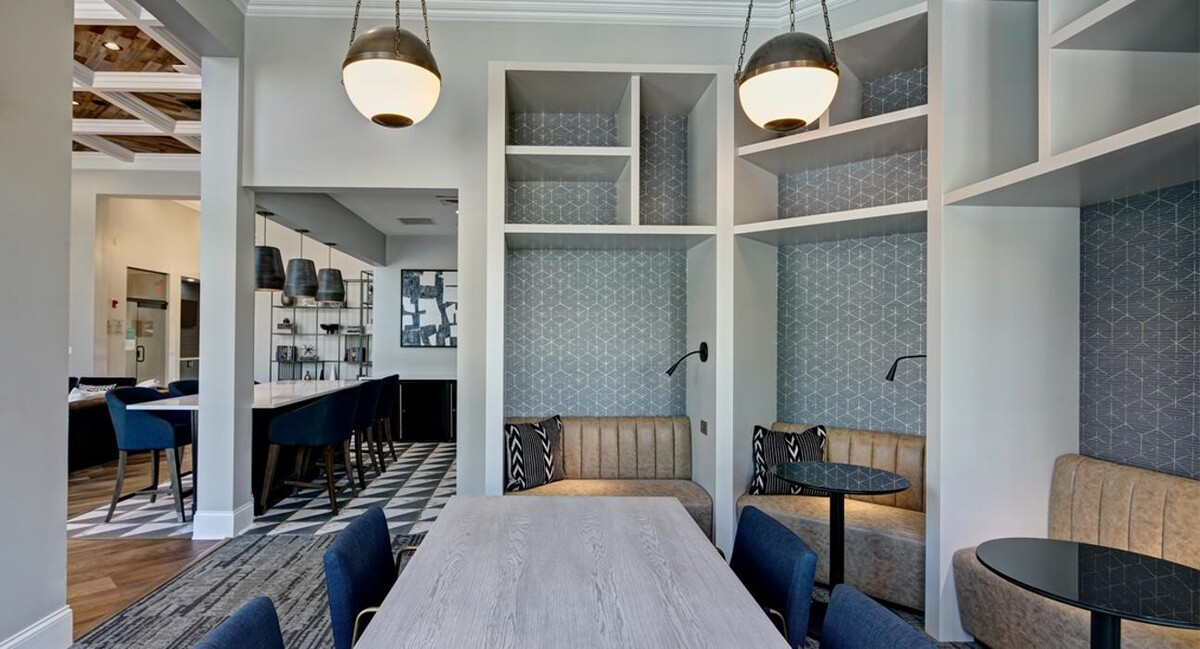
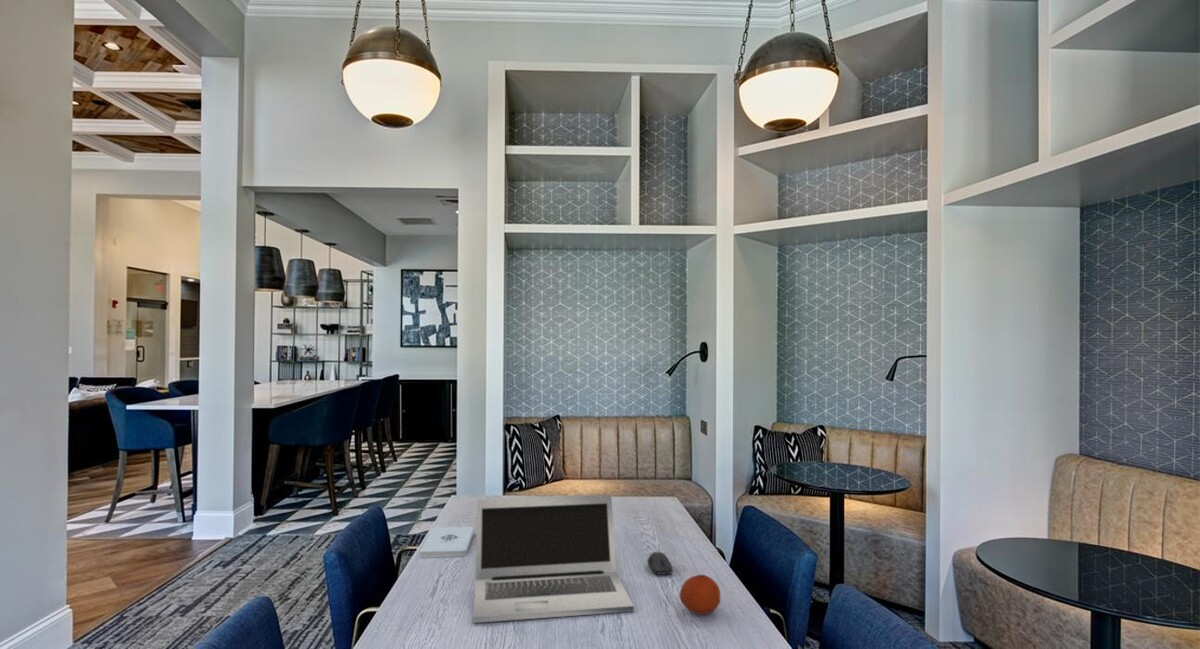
+ notepad (448, 541)
+ fruit (699, 593)
+ computer mouse (659, 561)
+ laptop (549, 552)
